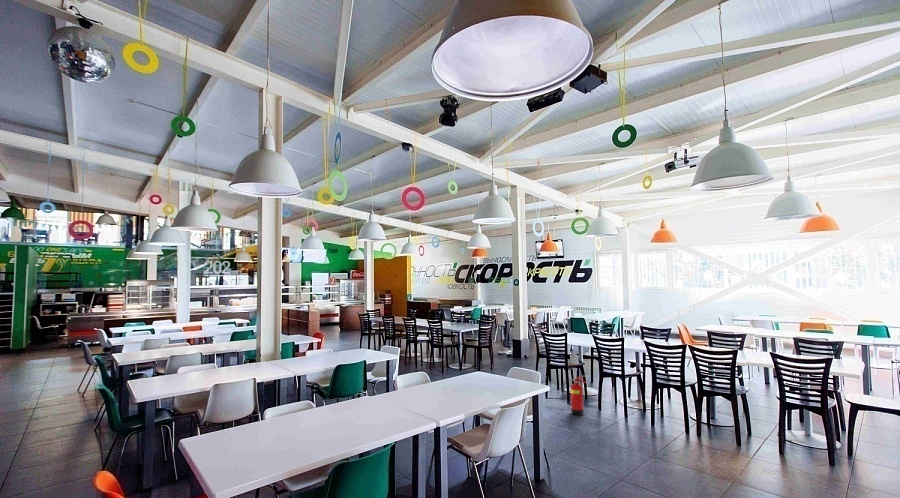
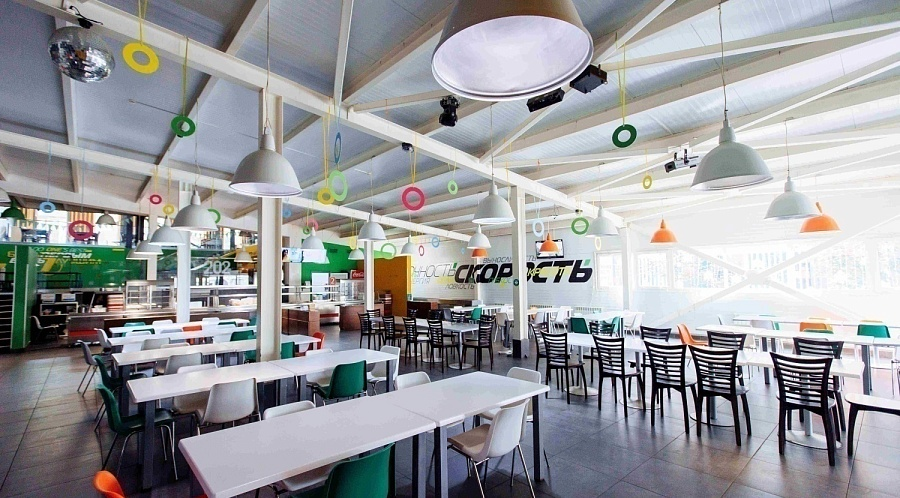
- fire extinguisher (574, 393)
